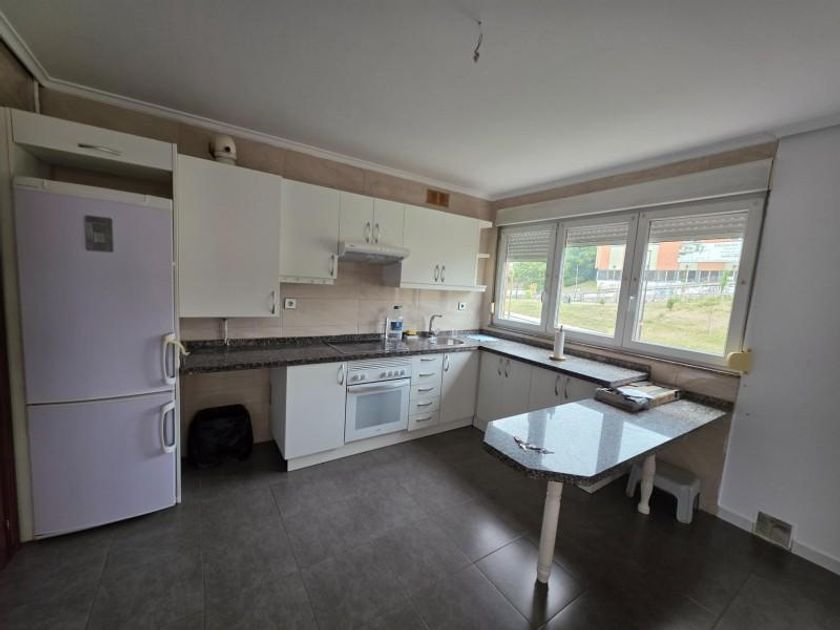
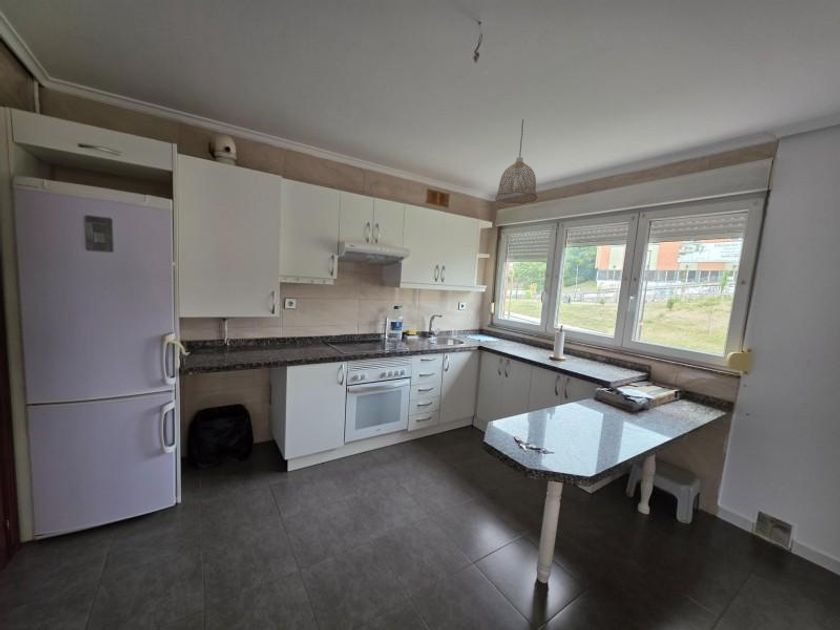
+ pendant lamp (519, 159)
